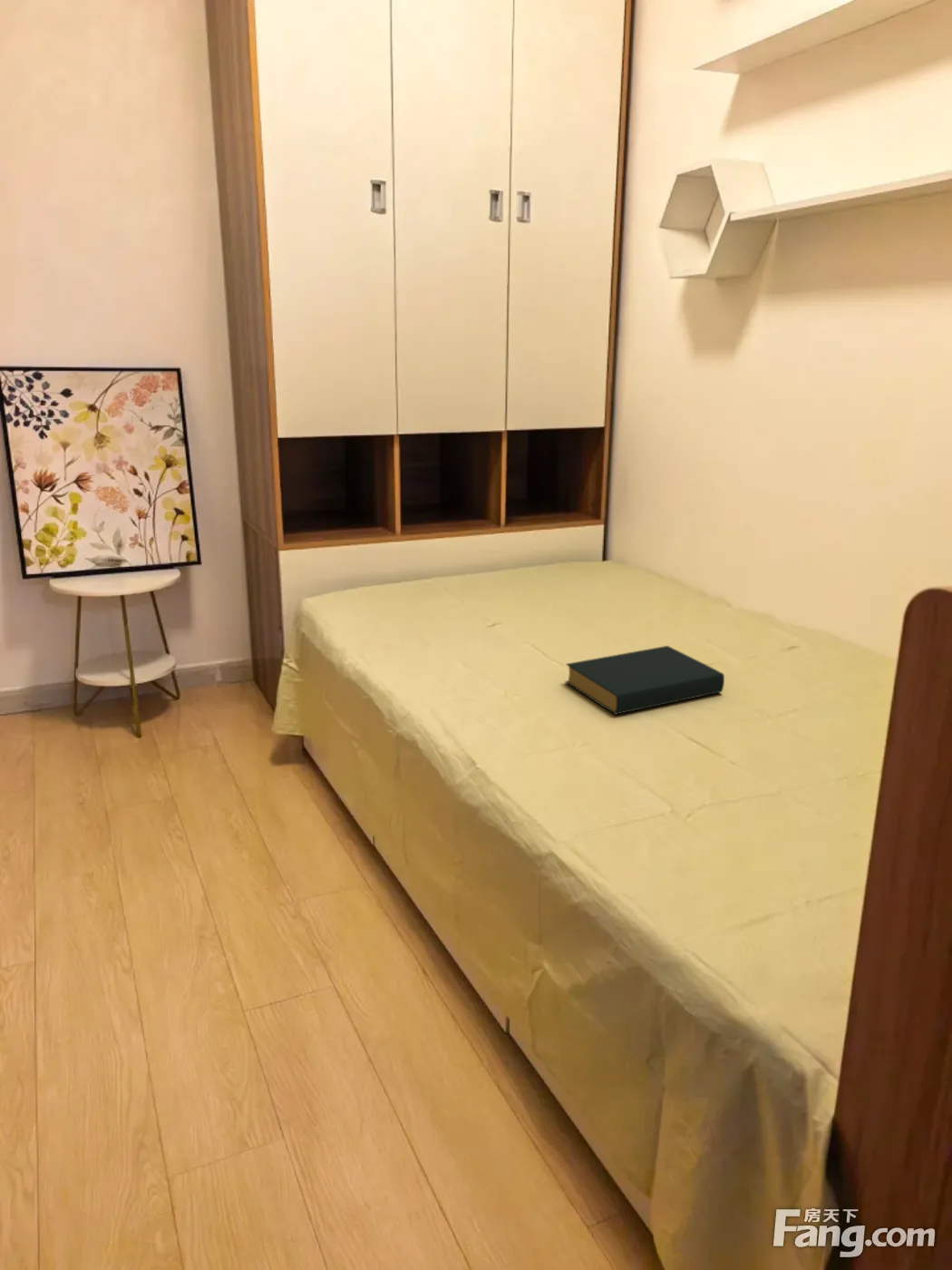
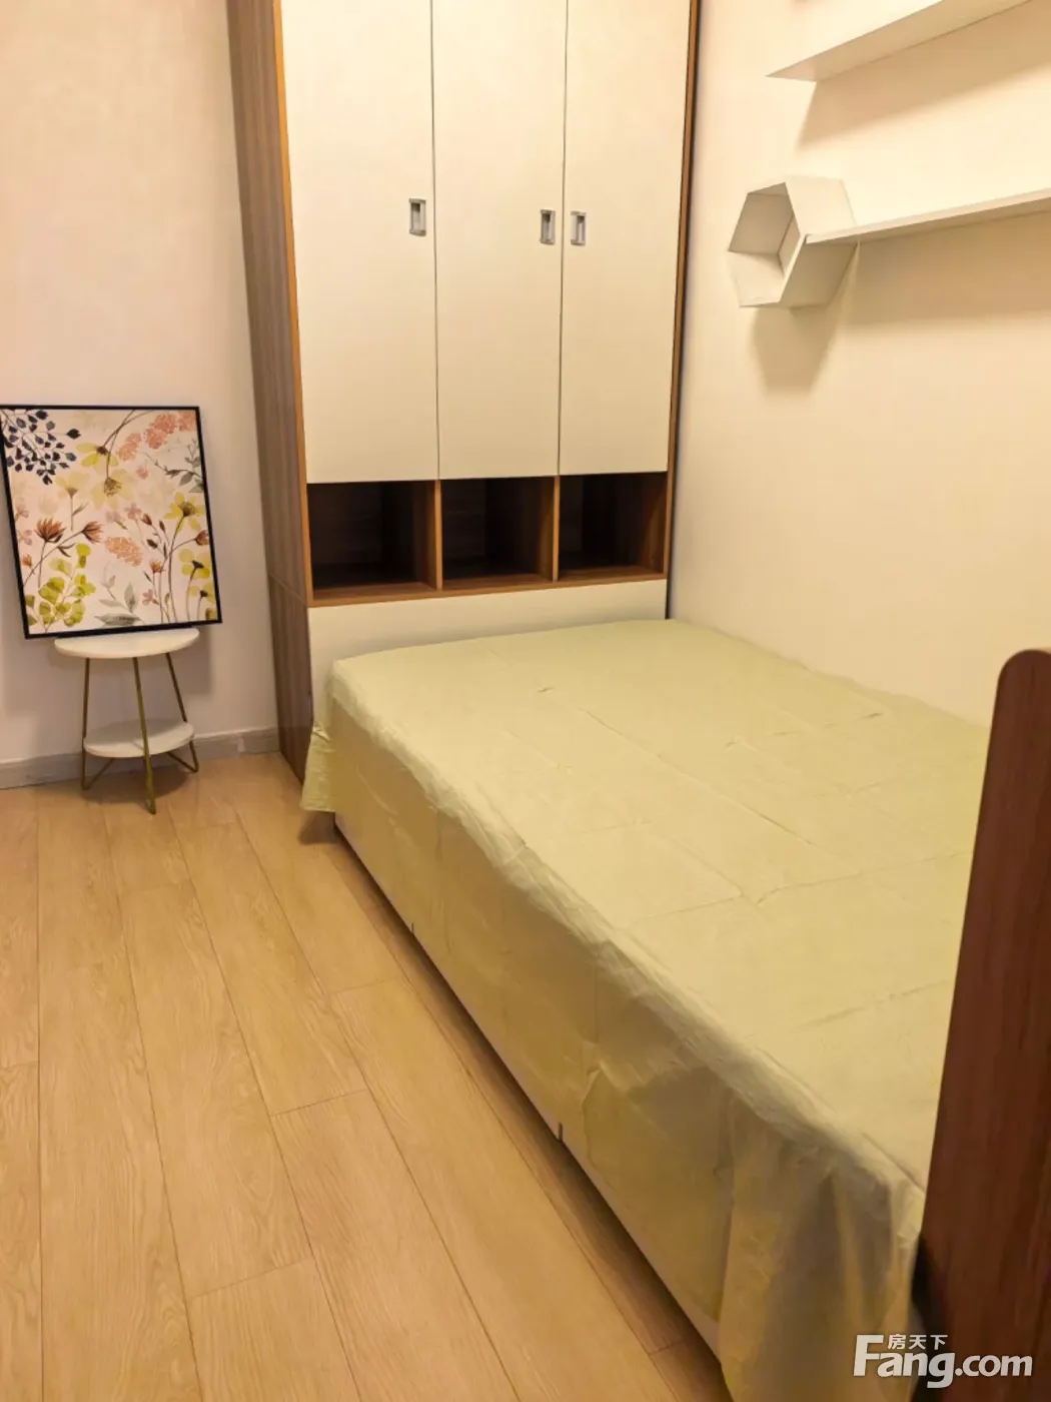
- hardback book (644, 678)
